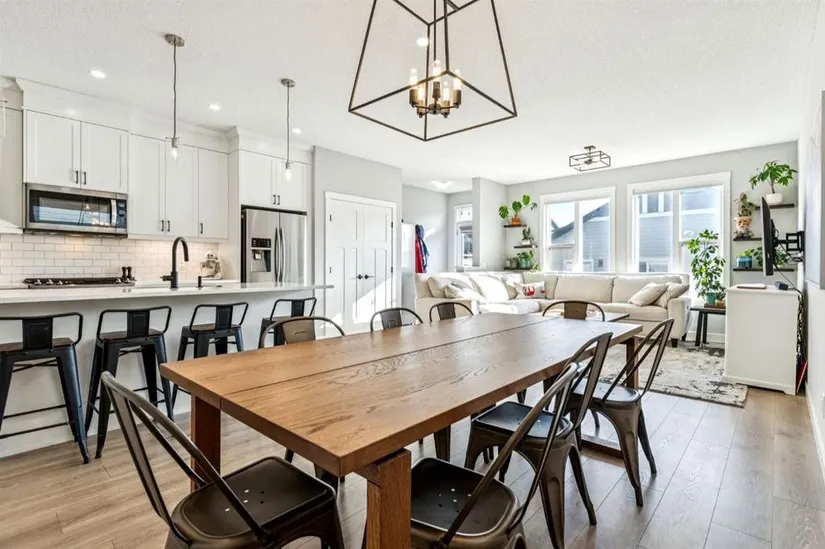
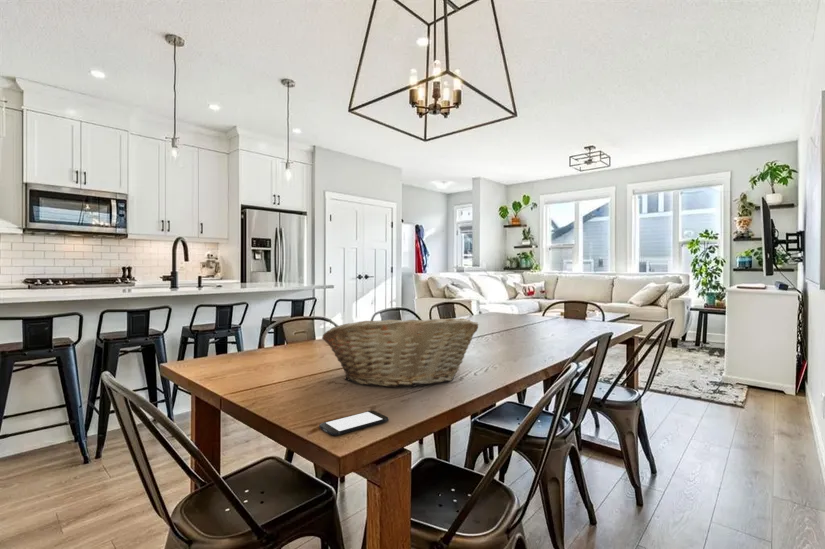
+ smartphone (354, 422)
+ fruit basket (401, 345)
